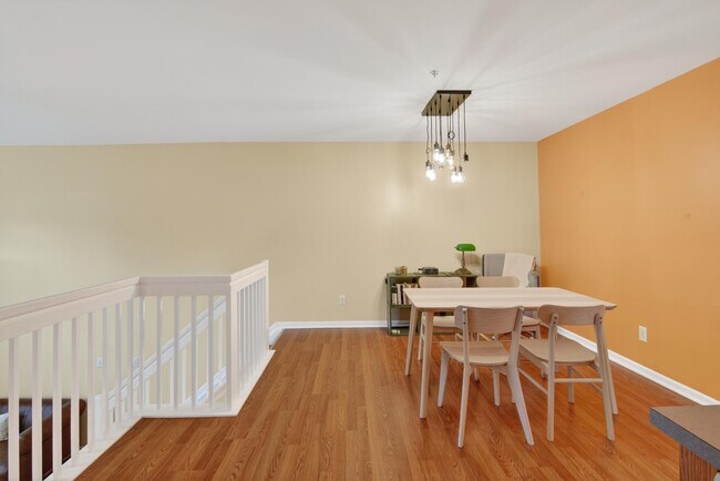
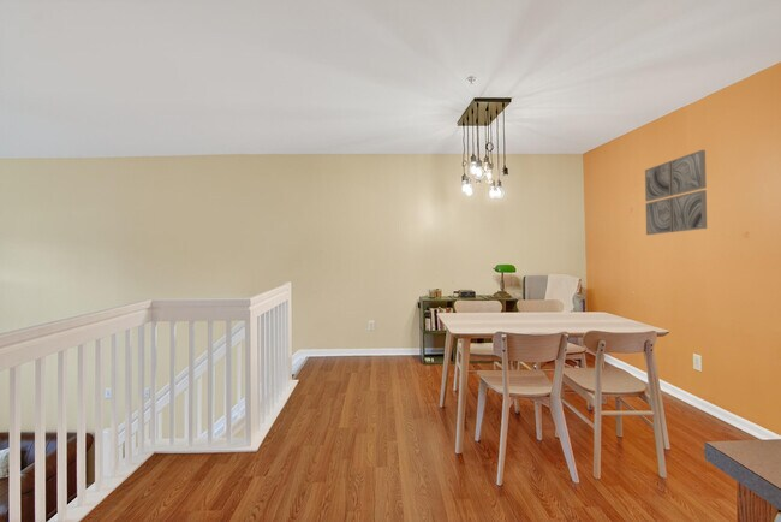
+ wall art (673, 195)
